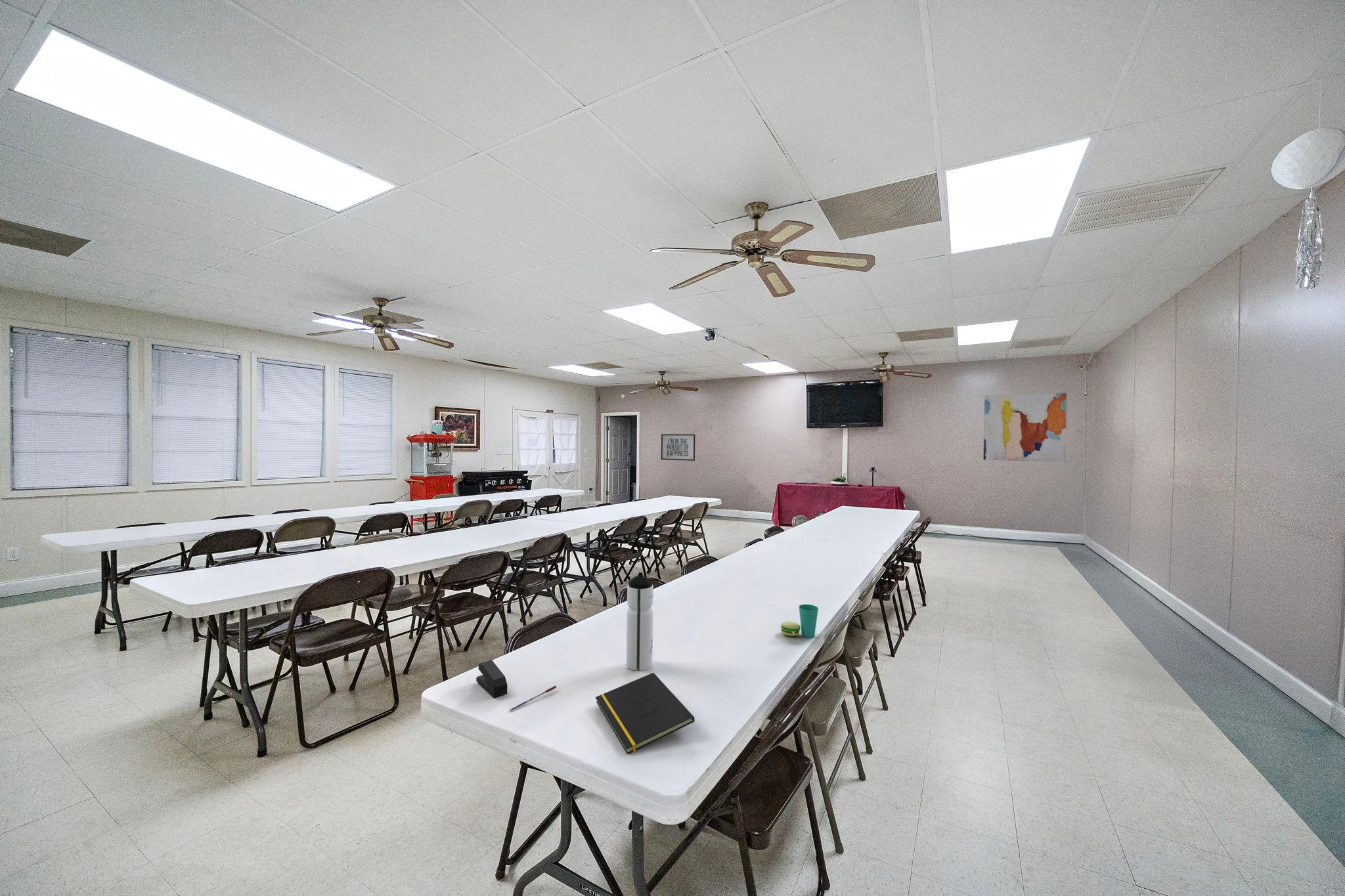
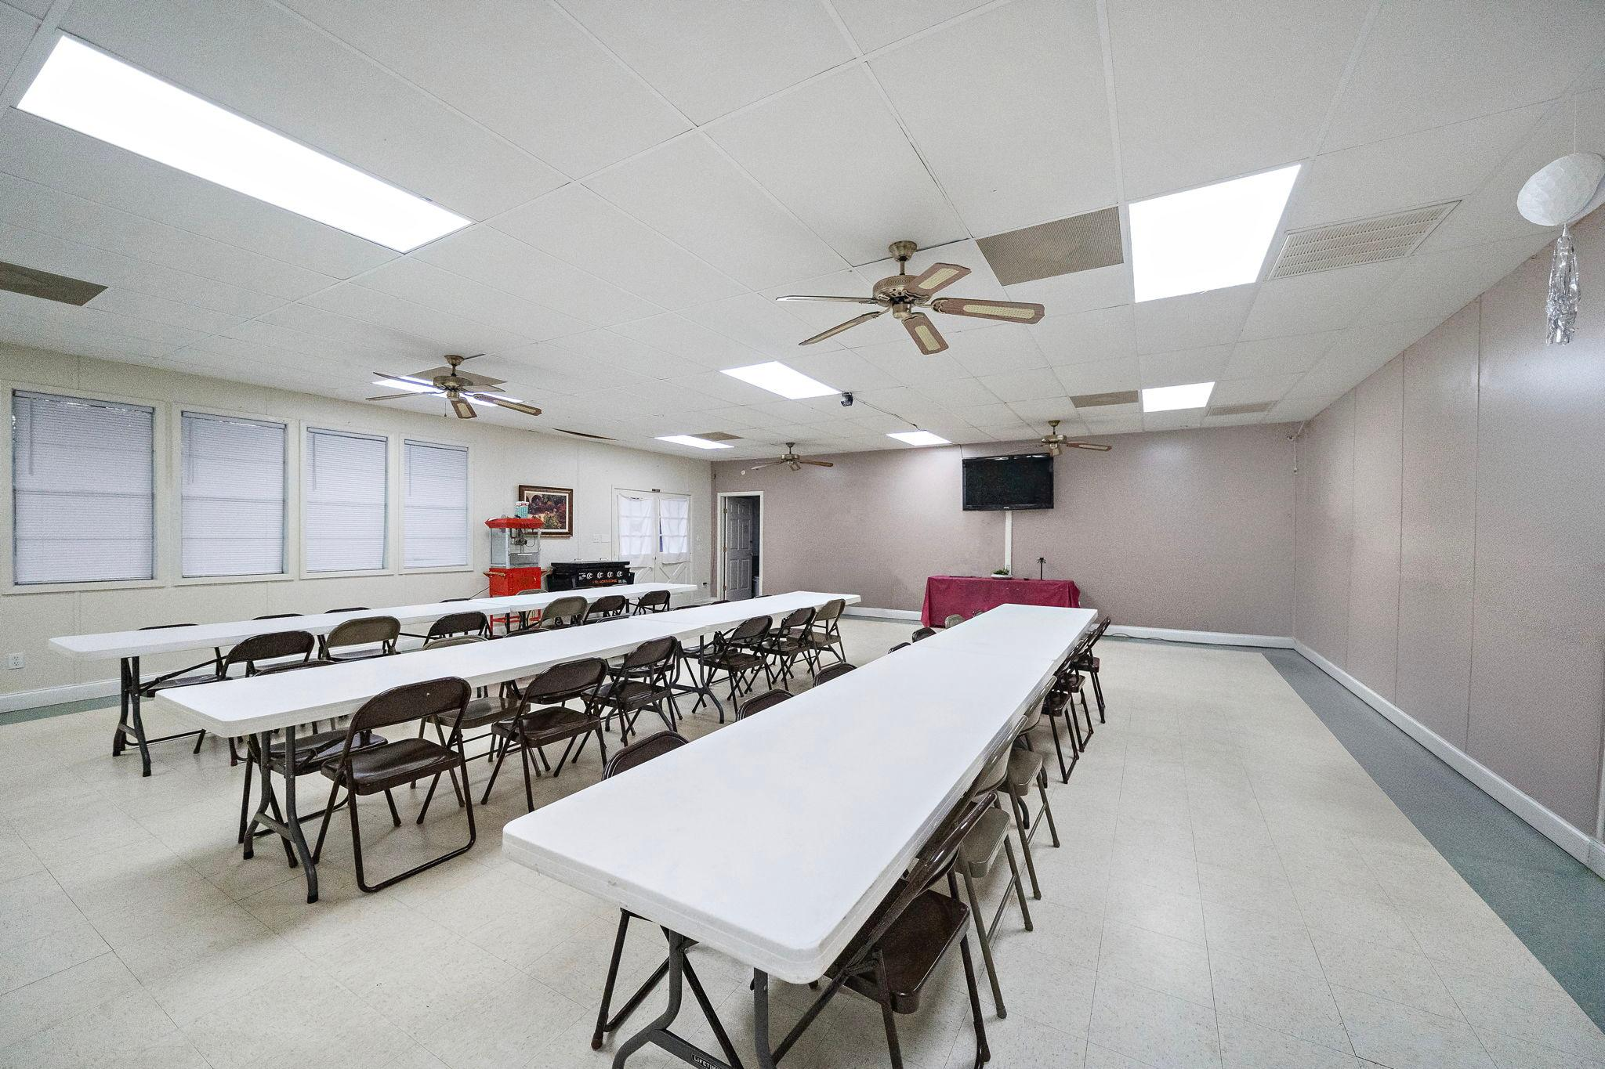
- water bottle (640, 618)
- cup (800, 619)
- wall art (1023, 427)
- mirror (678, 447)
- pen (533, 698)
- stapler (491, 677)
- notepad (642, 708)
